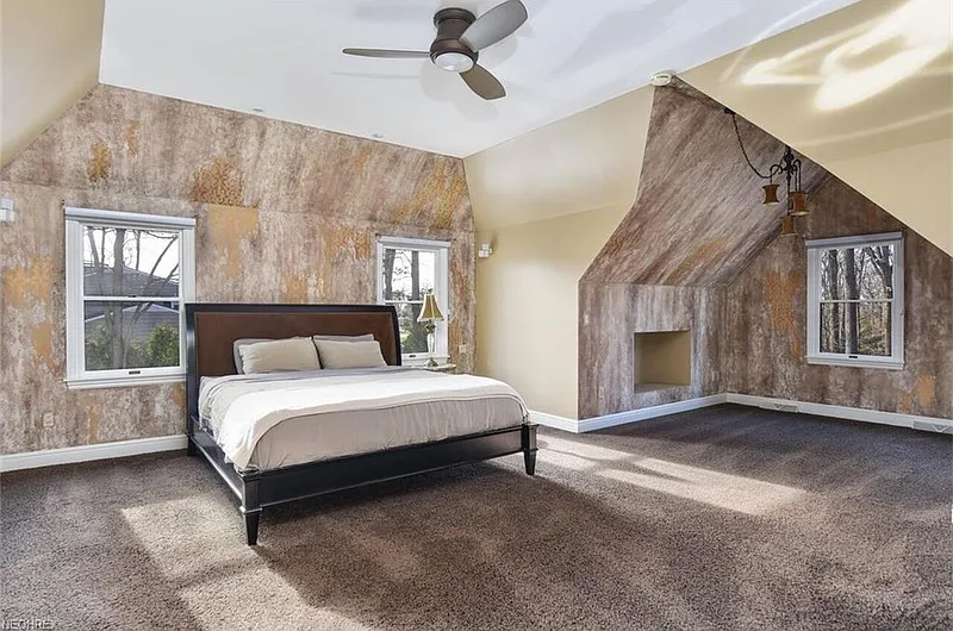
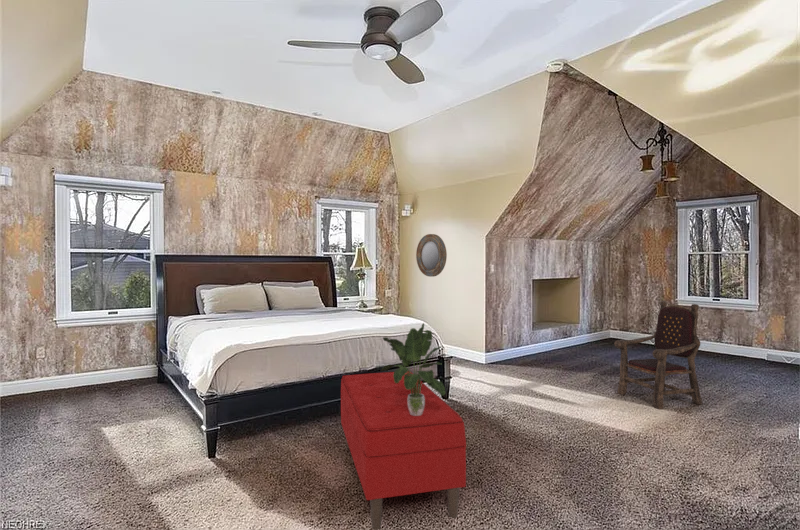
+ home mirror (430, 255)
+ bench (393, 435)
+ potted plant (409, 369)
+ armchair (658, 350)
